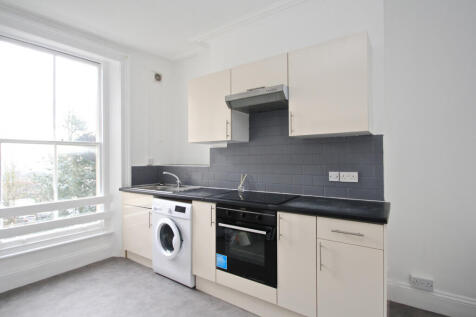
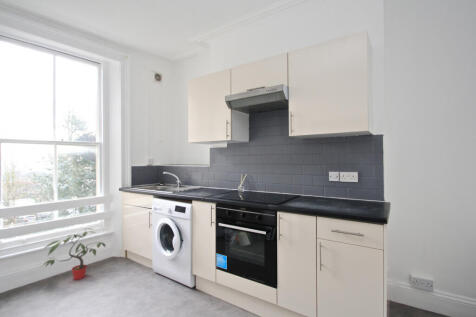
+ potted plant (76, 255)
